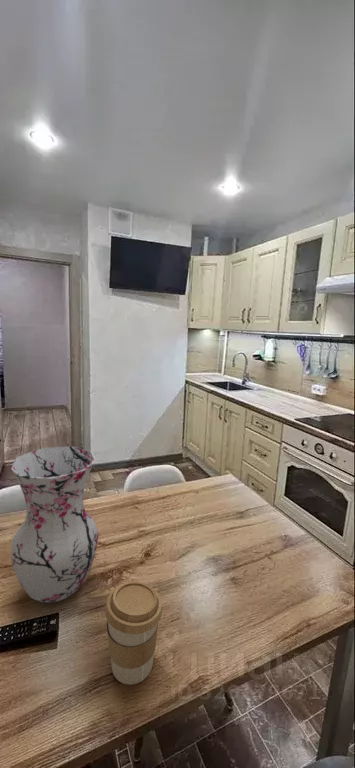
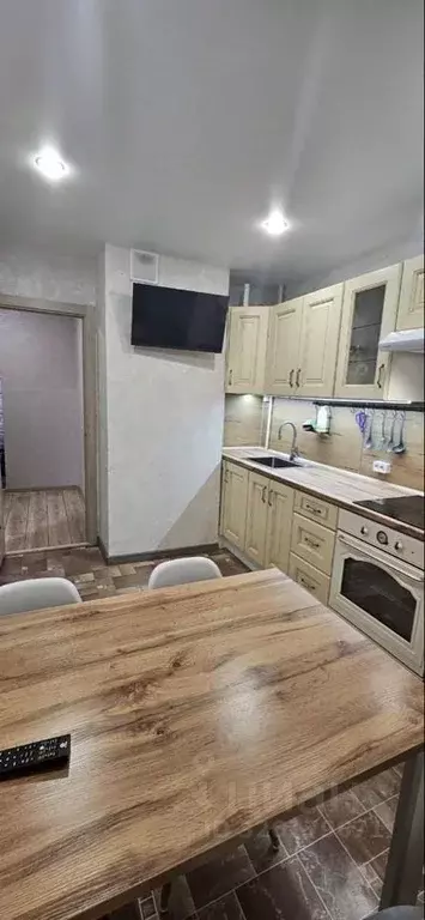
- coffee cup (133, 629)
- vase (56, 526)
